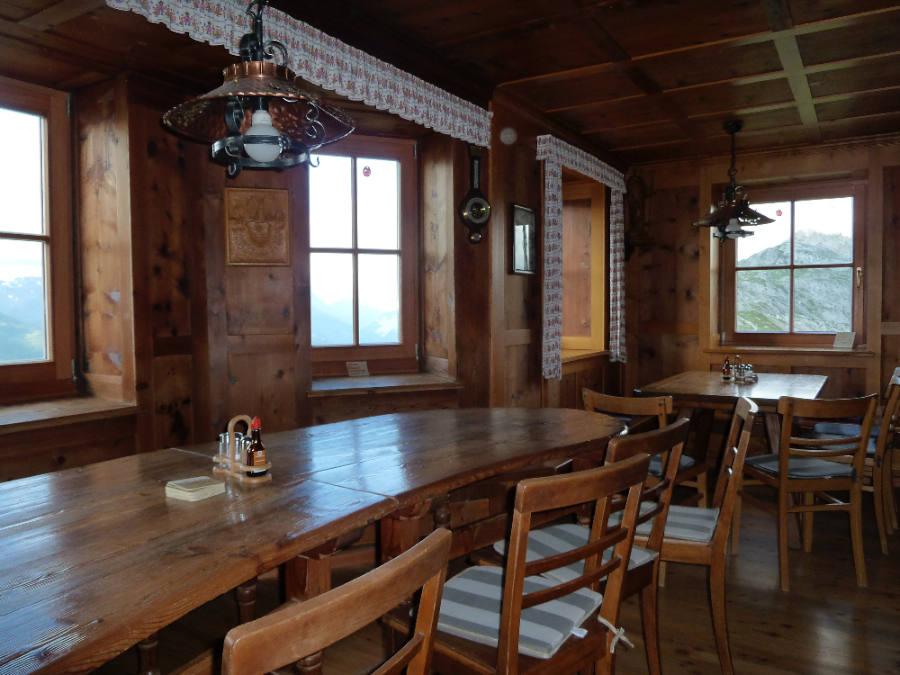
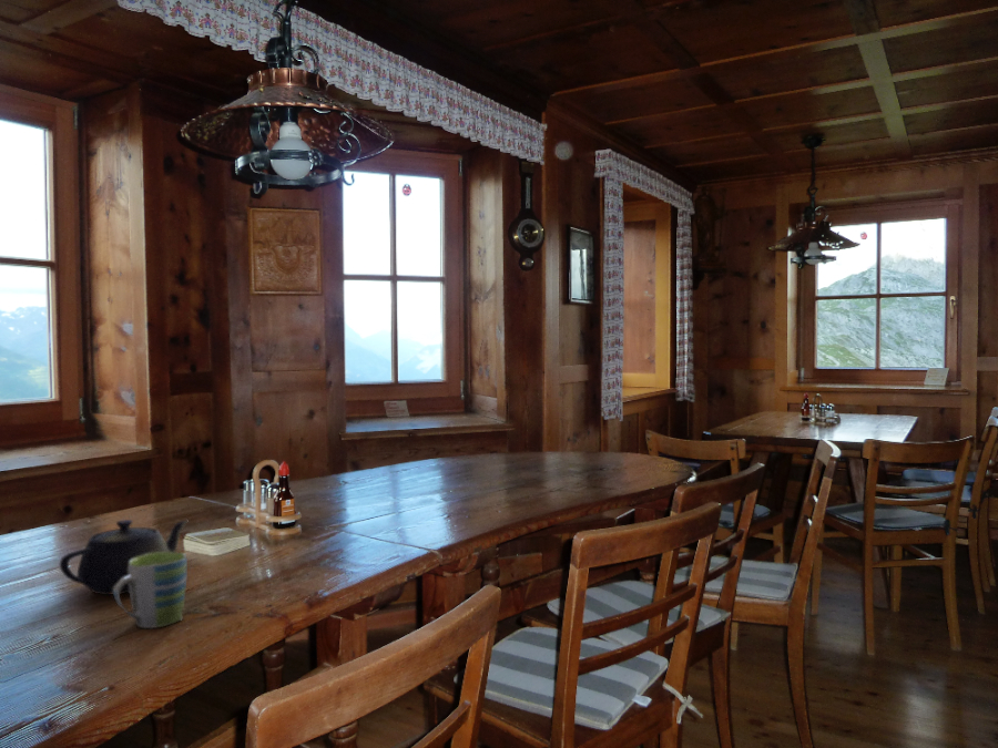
+ mug (149, 591)
+ teapot (129, 552)
